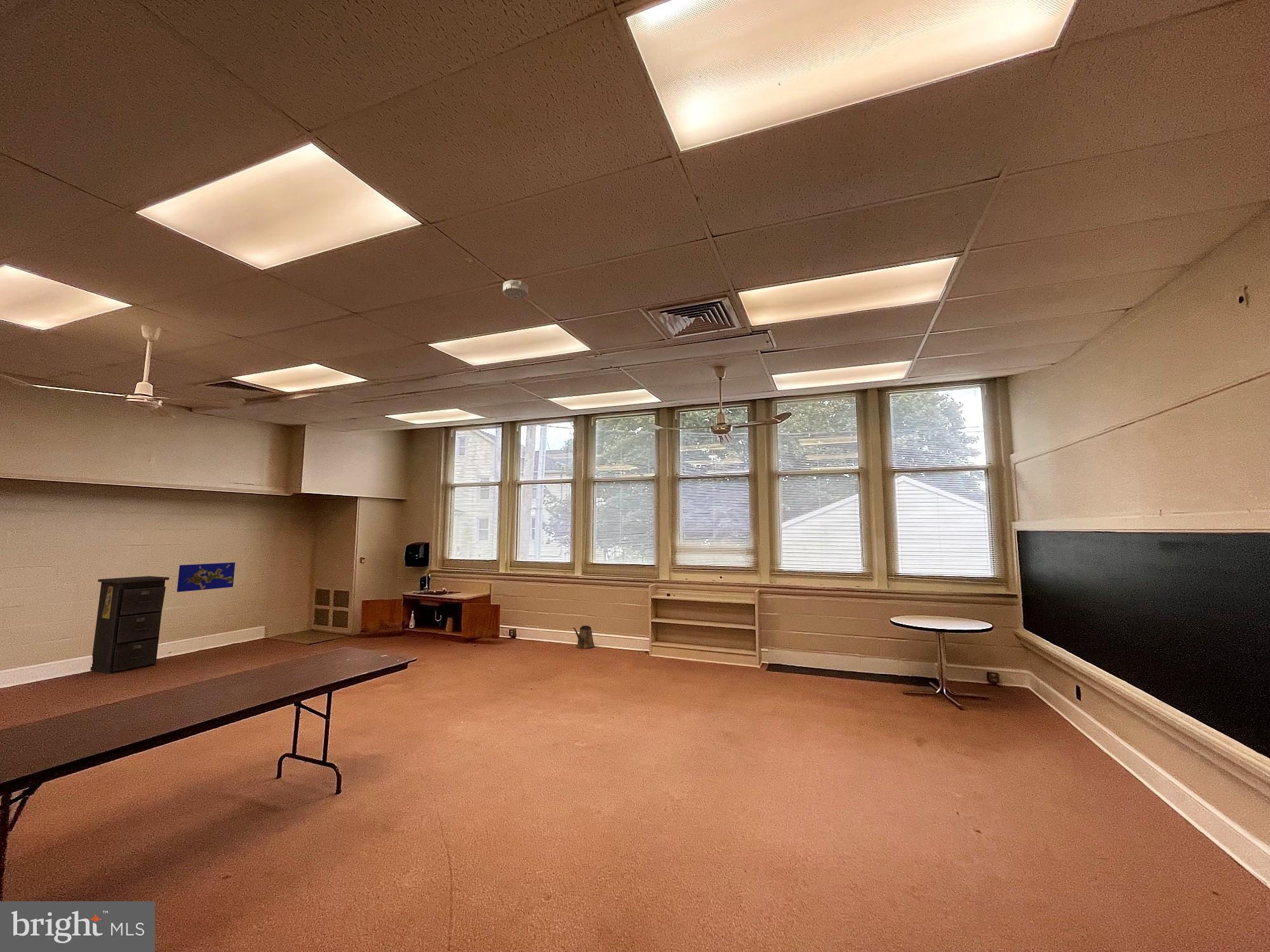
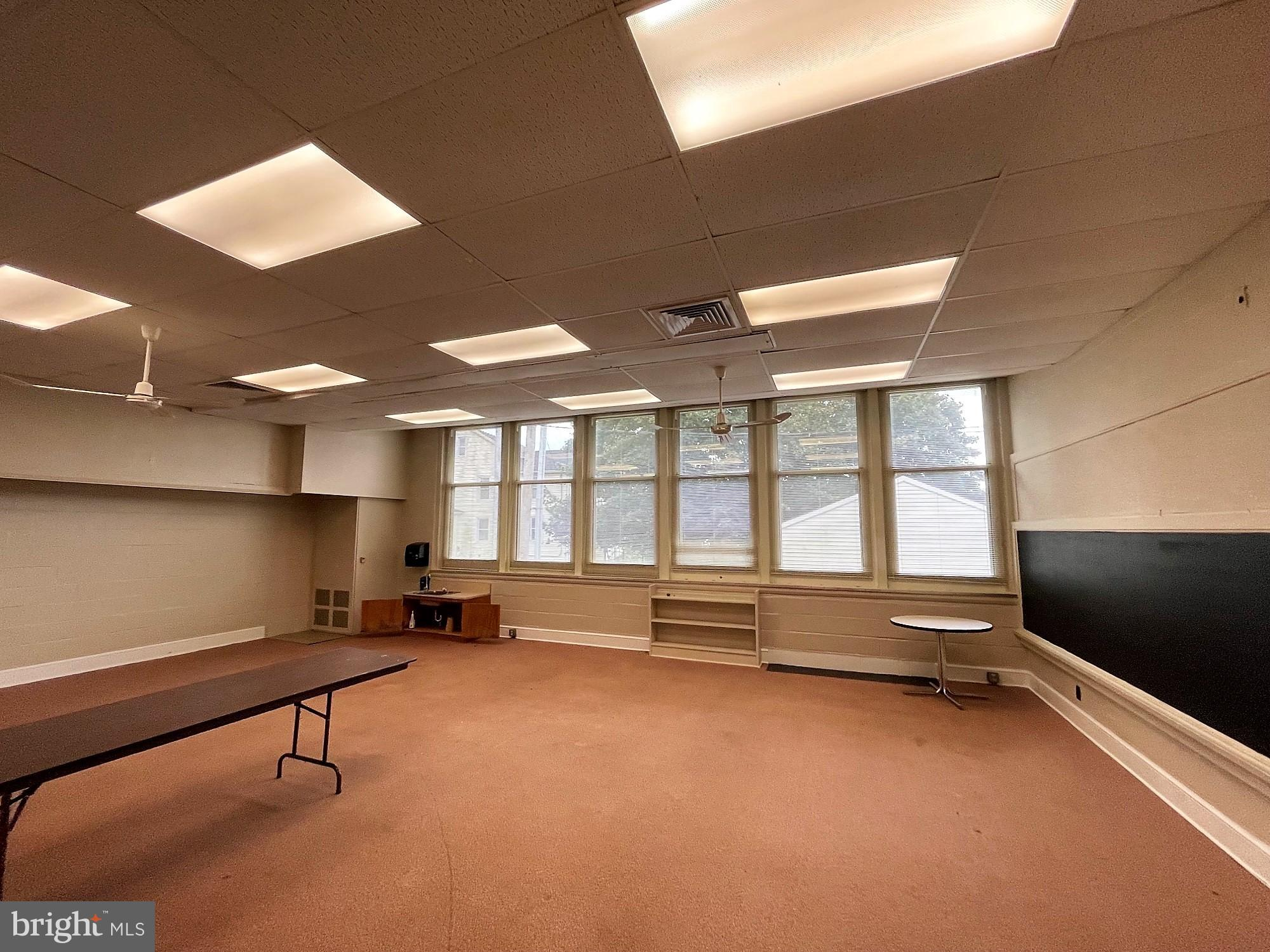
- filing cabinet (131, 623)
- smoke detector (516, 289)
- world map (208, 576)
- watering can (582, 636)
